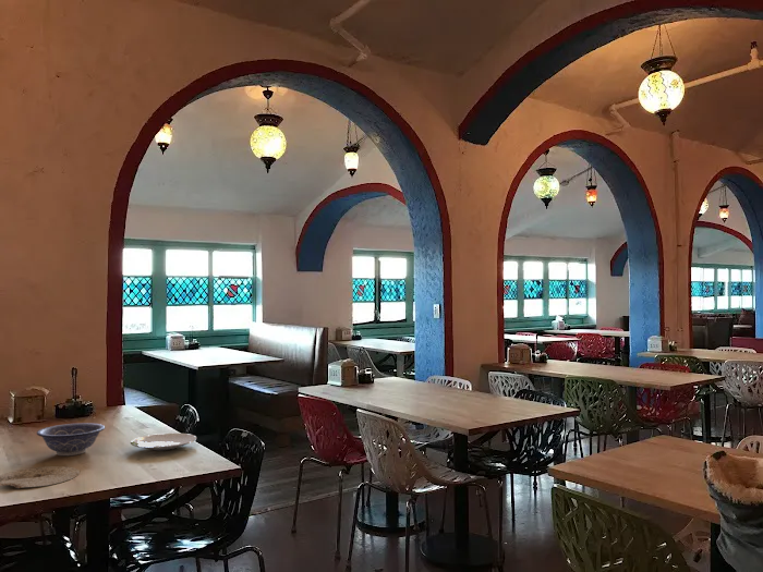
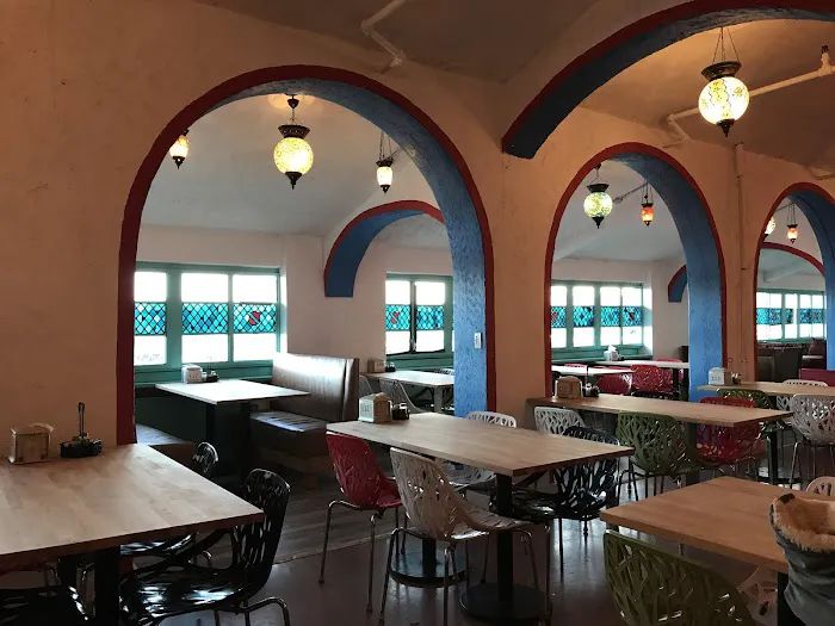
- plate (37, 474)
- decorative bowl (71, 440)
- plate (164, 443)
